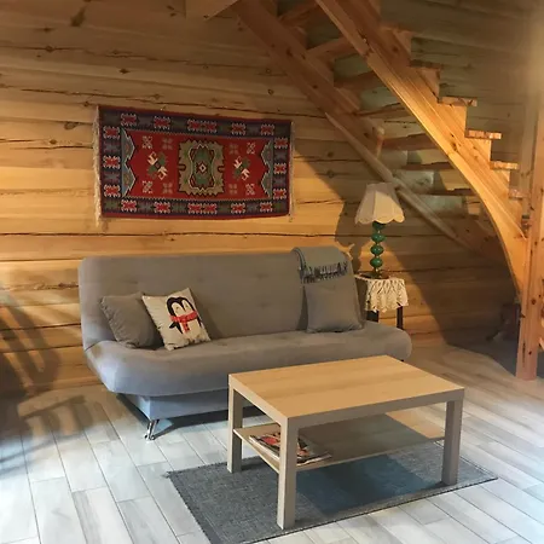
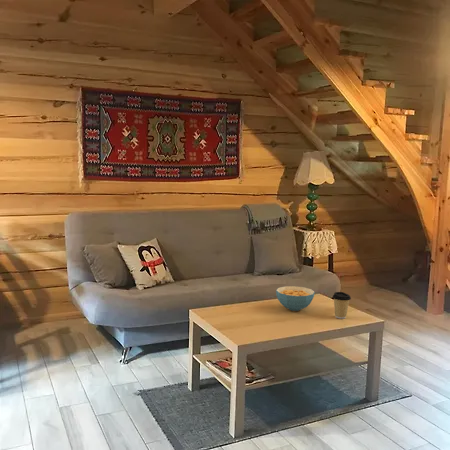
+ cereal bowl (294, 300)
+ coffee cup (341, 305)
